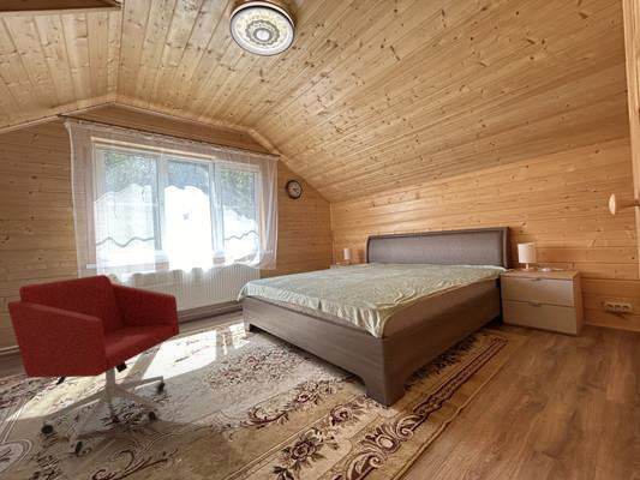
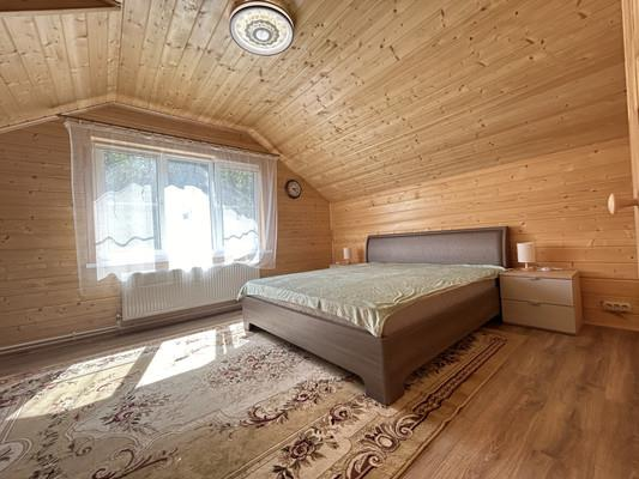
- armchair (107, 346)
